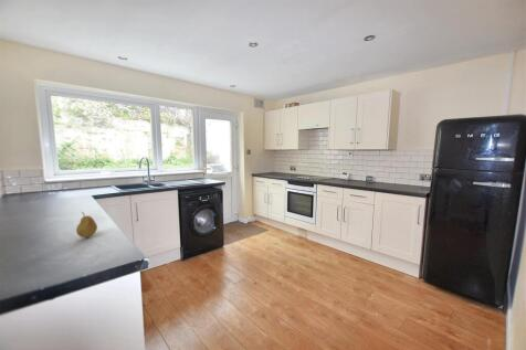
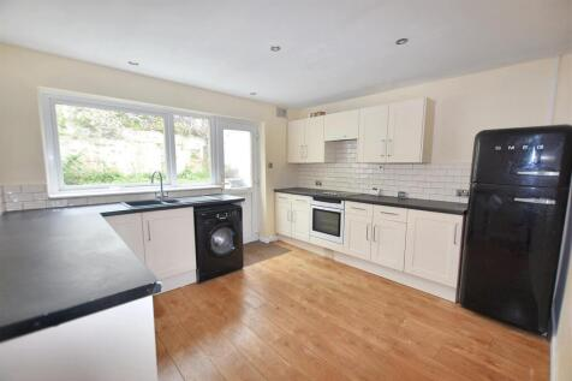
- fruit (86, 224)
